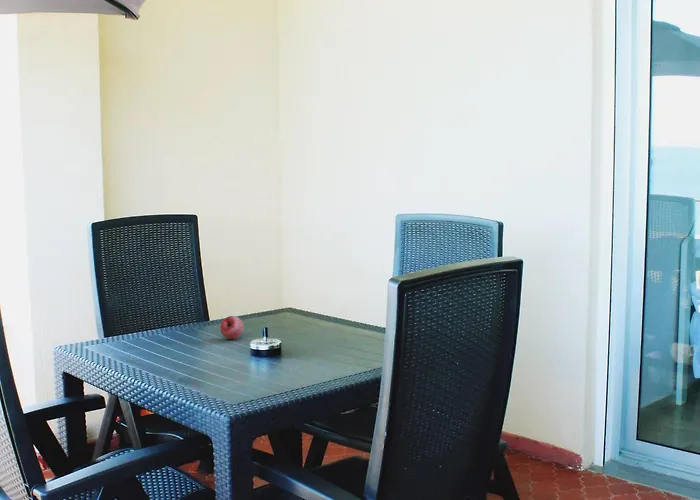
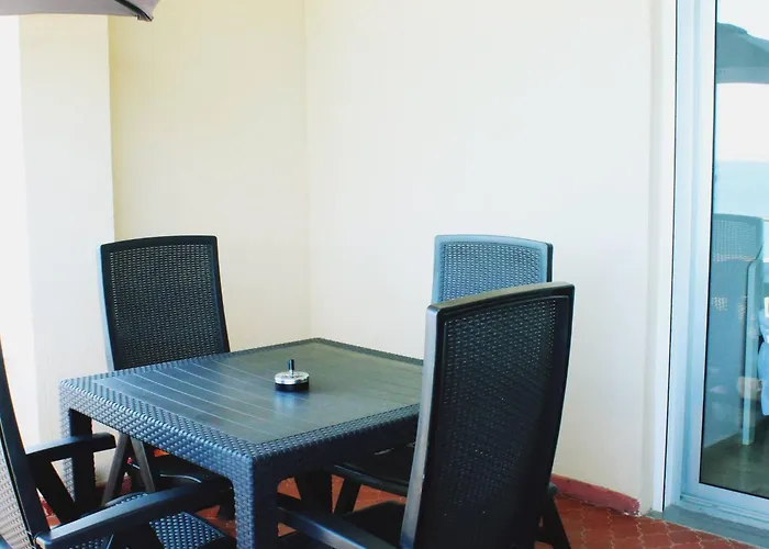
- fruit (232, 327)
